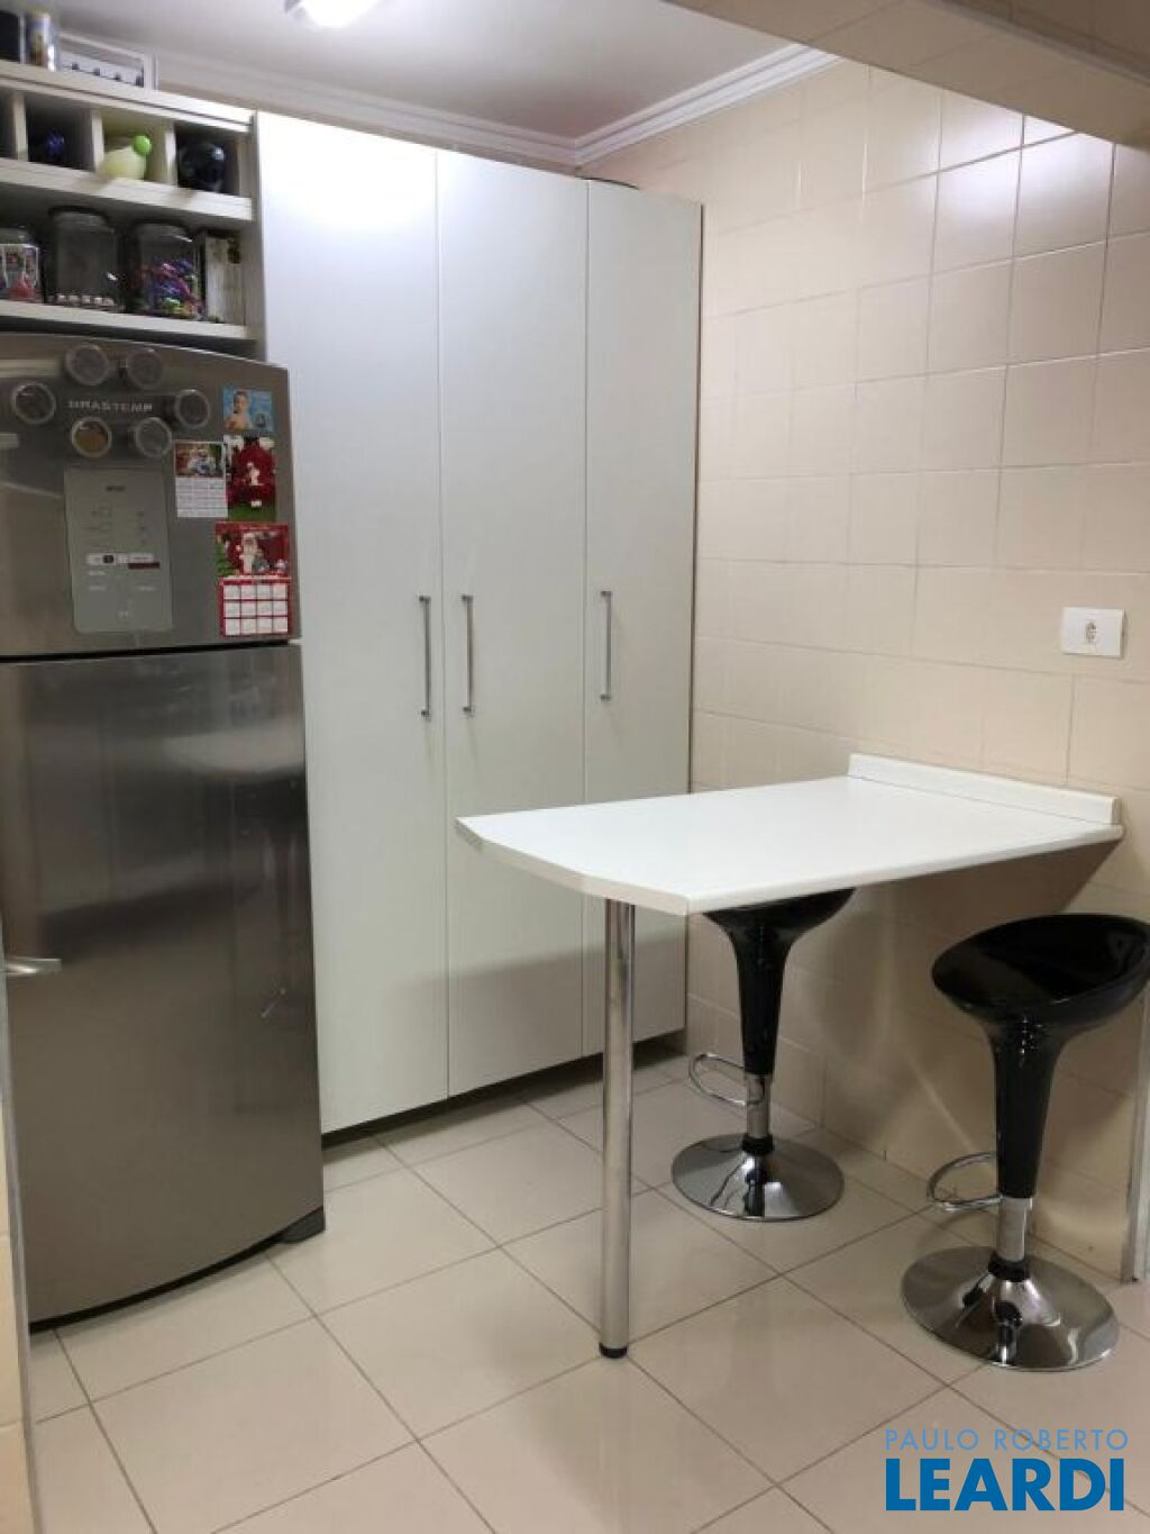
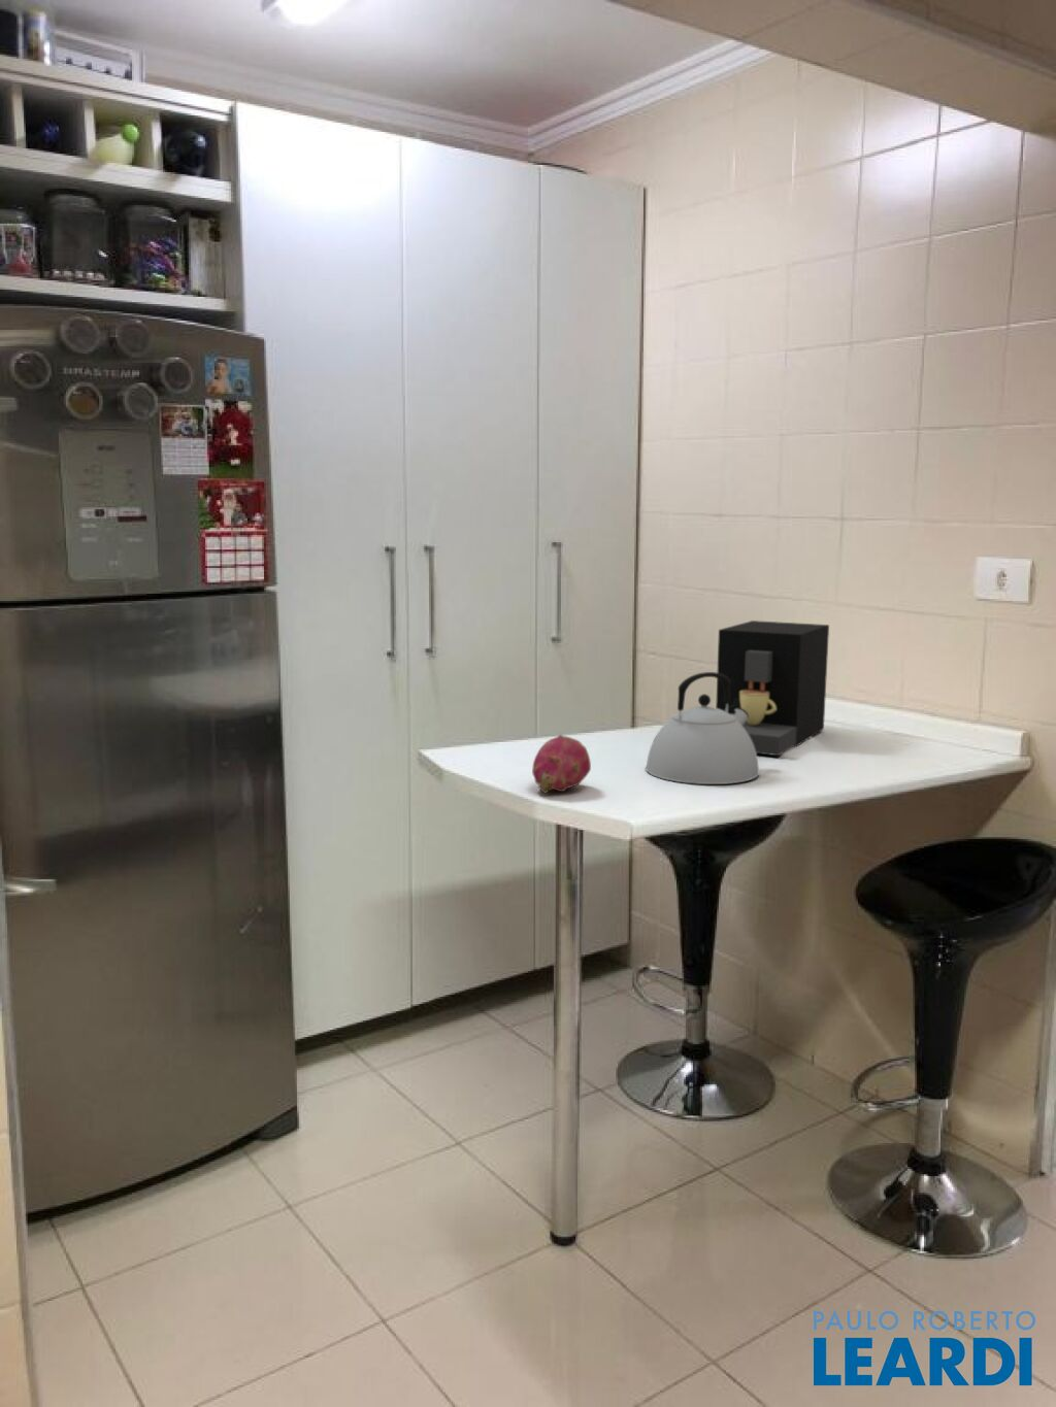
+ fruit (559, 761)
+ kettle (705, 722)
+ coffee maker (763, 684)
